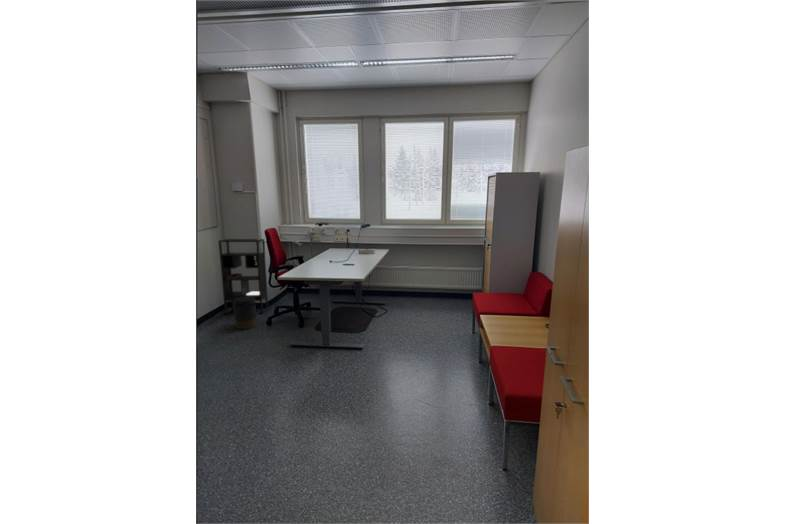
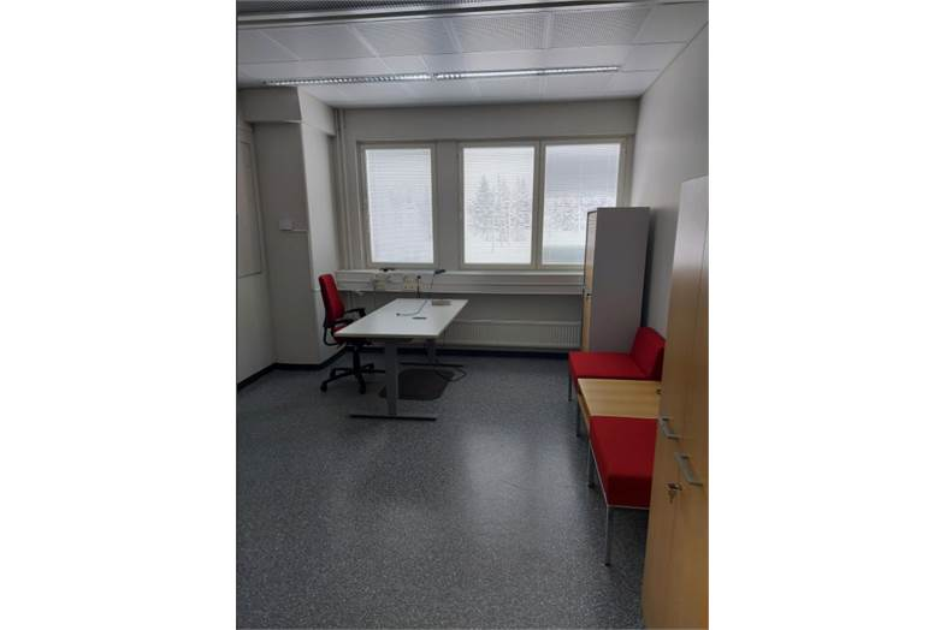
- trash can (246, 313)
- bookshelf (244, 276)
